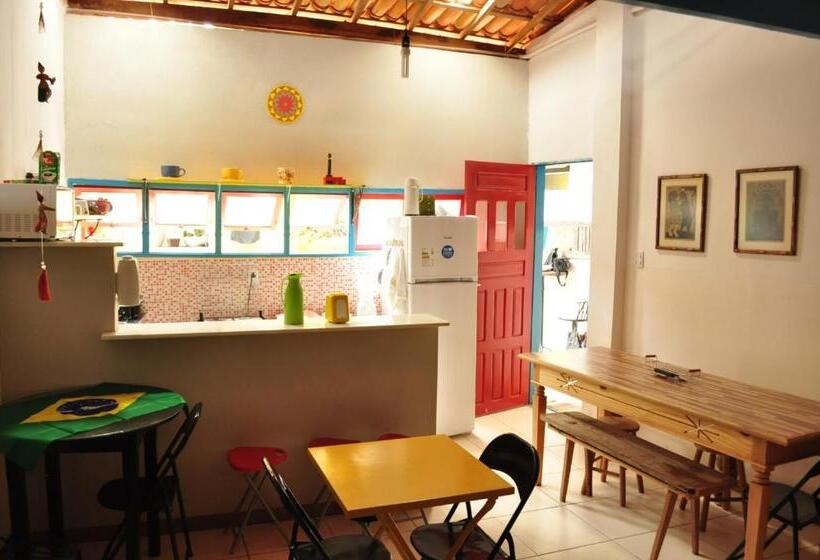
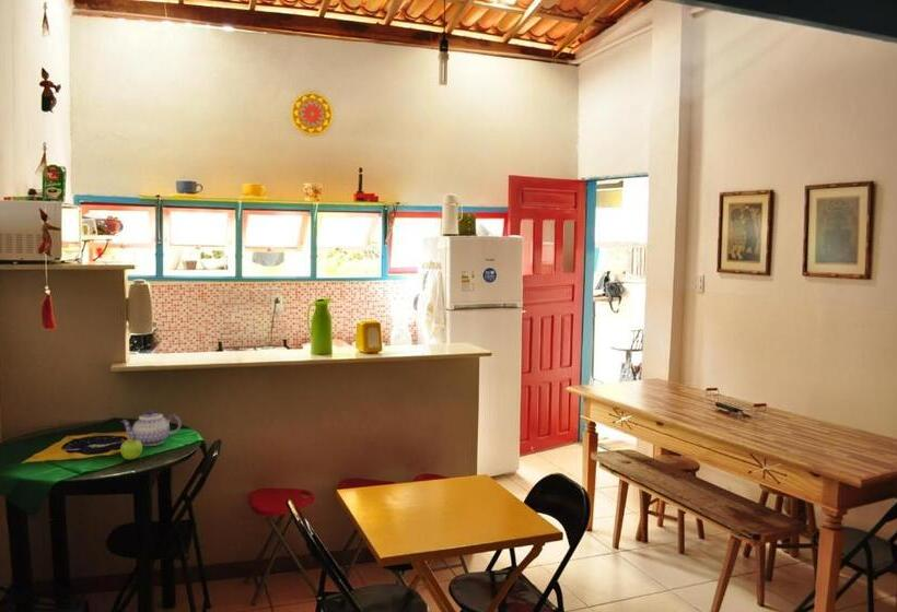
+ fruit (131, 448)
+ teapot (151, 426)
